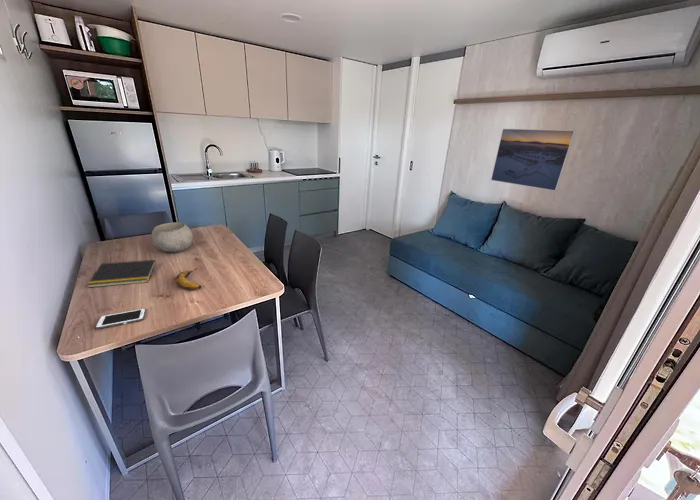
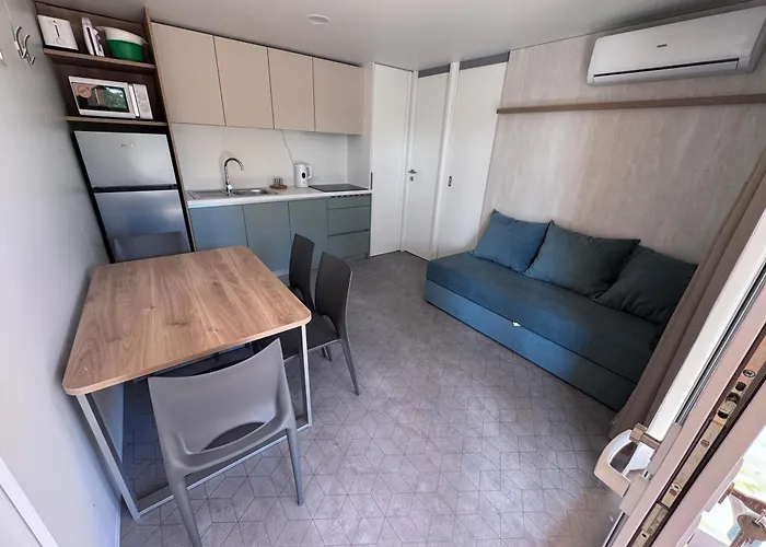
- banana (189, 281)
- bowl (173, 238)
- notepad (124, 272)
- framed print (528, 158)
- cell phone (122, 318)
